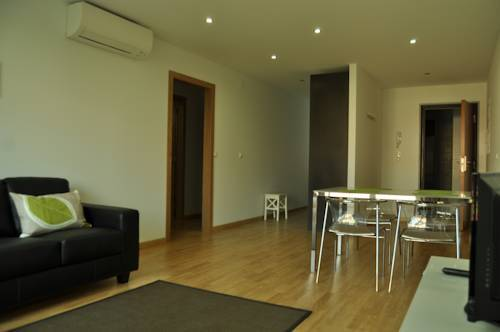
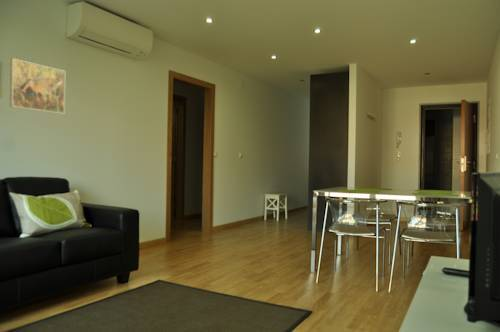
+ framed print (39, 87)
